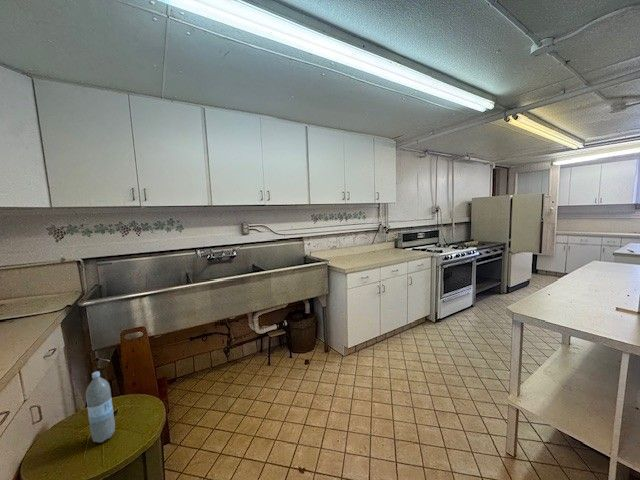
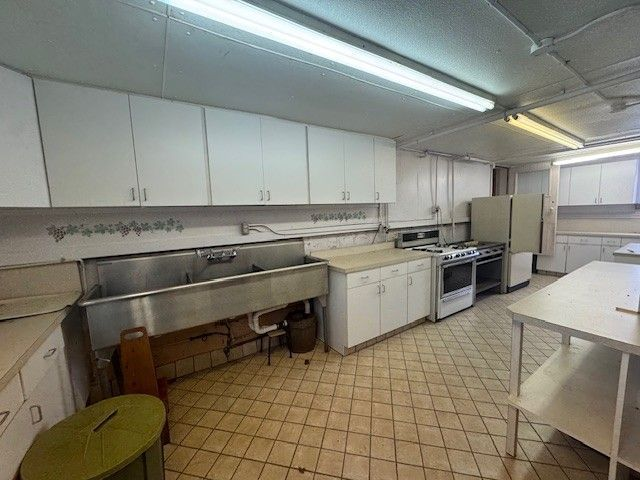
- water bottle (100, 405)
